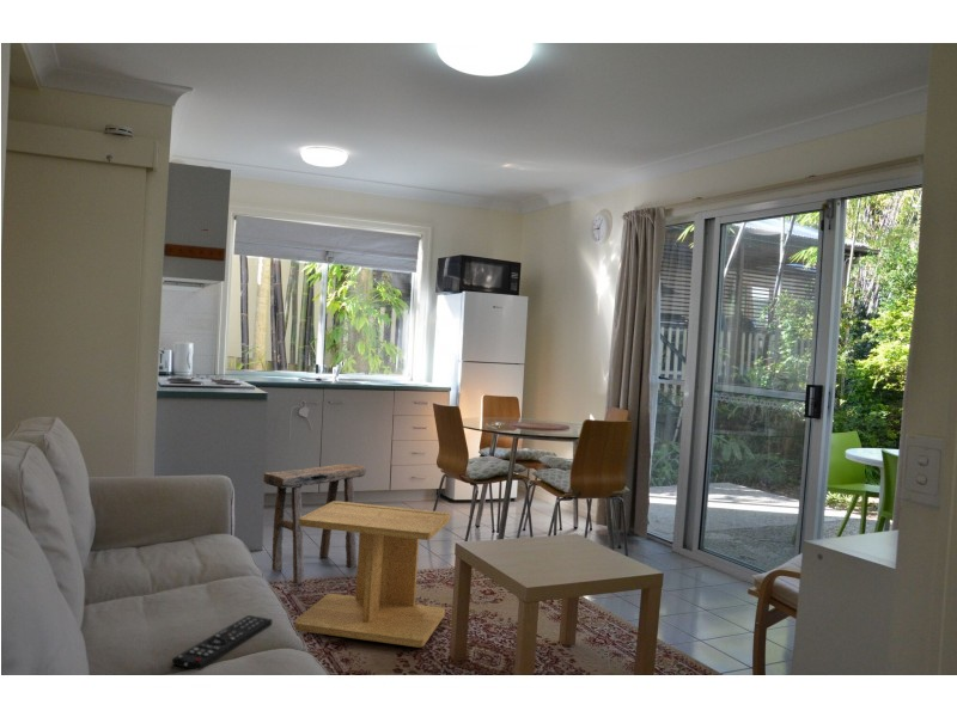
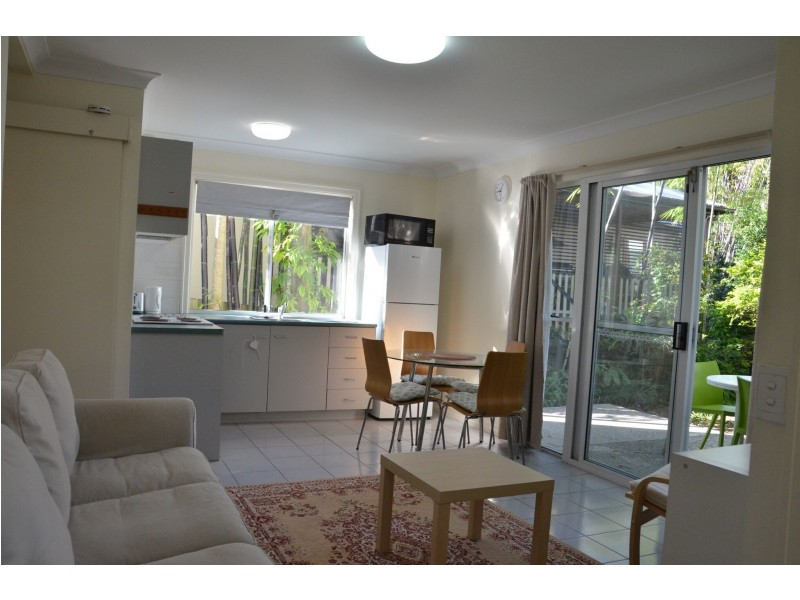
- stool (323, 528)
- remote control (225, 639)
- side table (374, 570)
